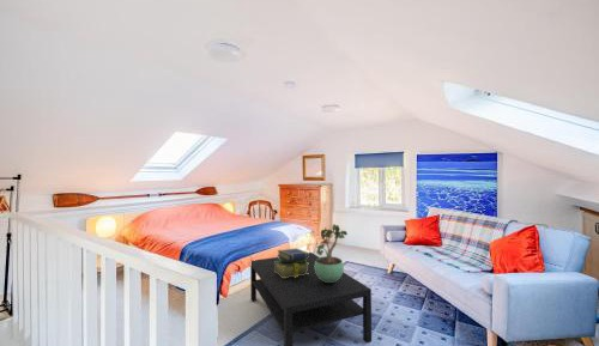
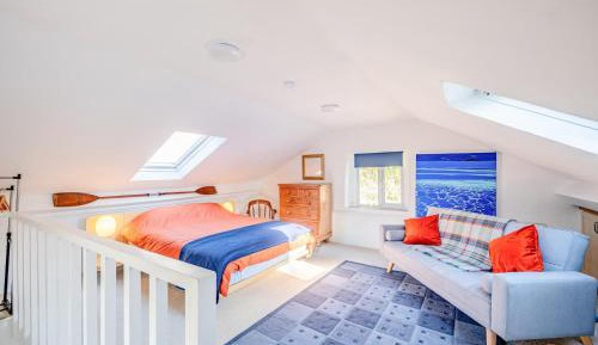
- stack of books (291, 261)
- potted plant (329, 251)
- coffee table (302, 295)
